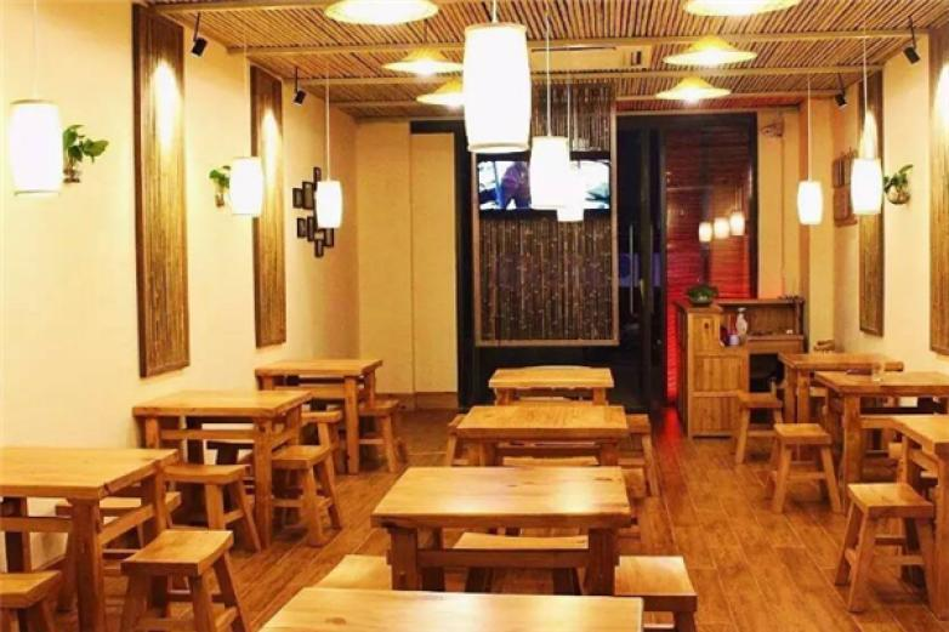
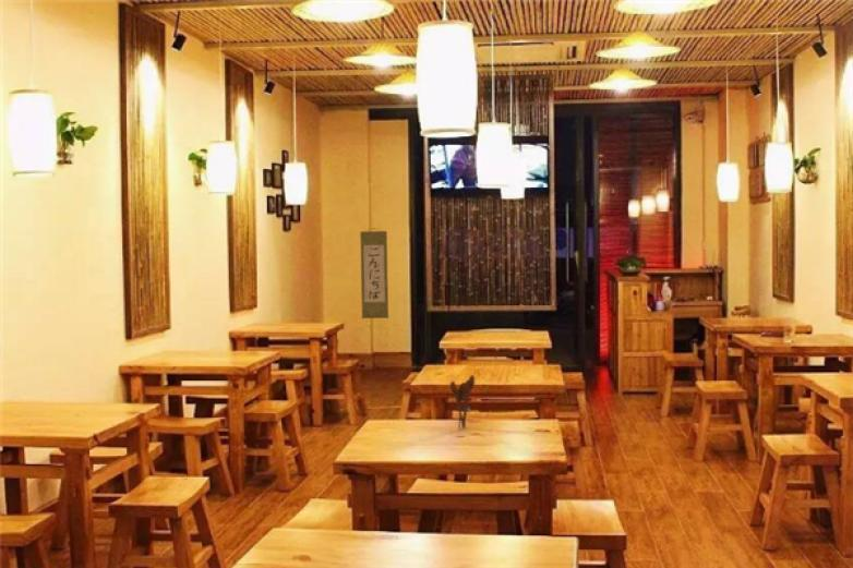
+ utensil holder (464, 401)
+ wall scroll (374, 273)
